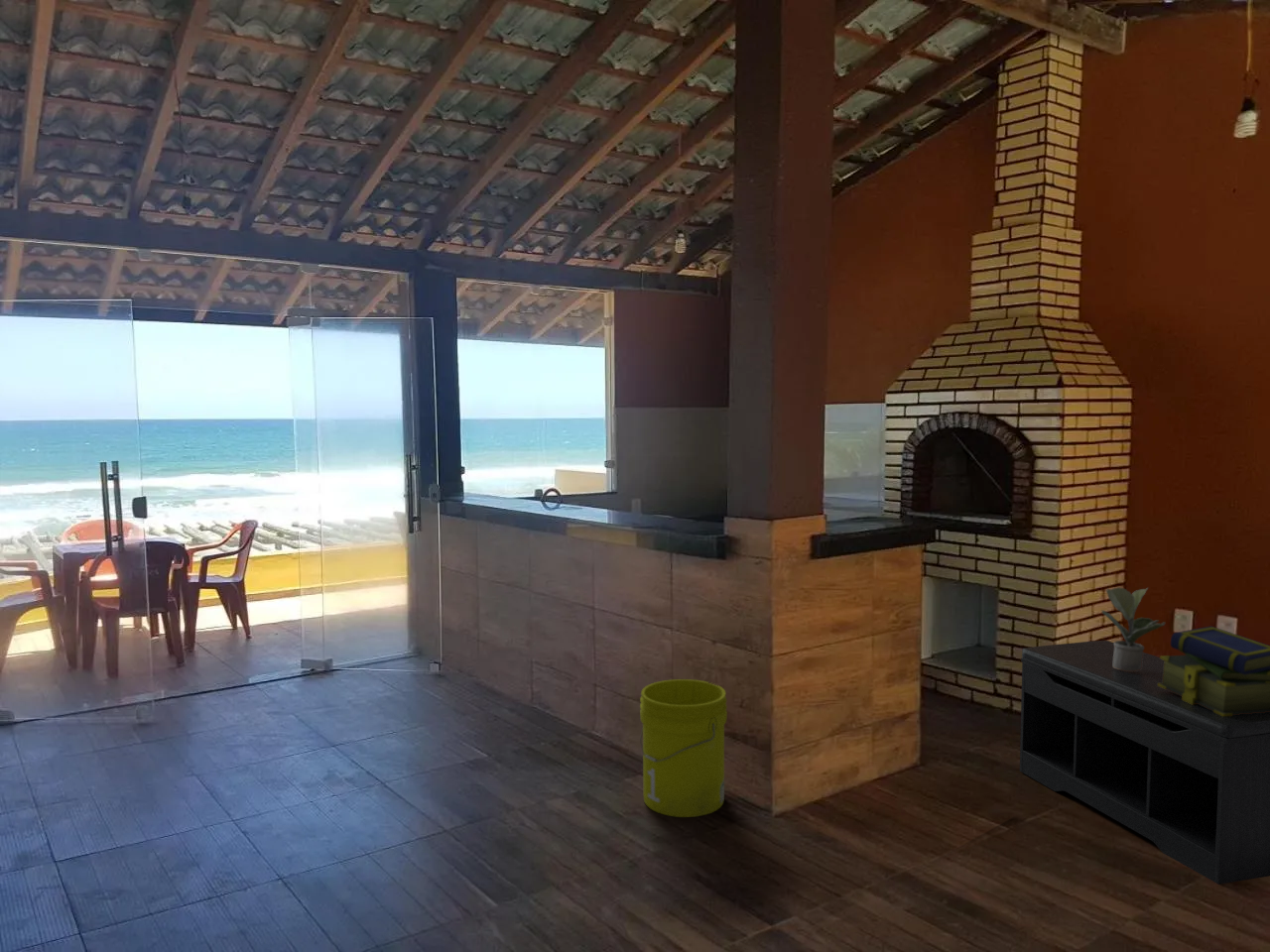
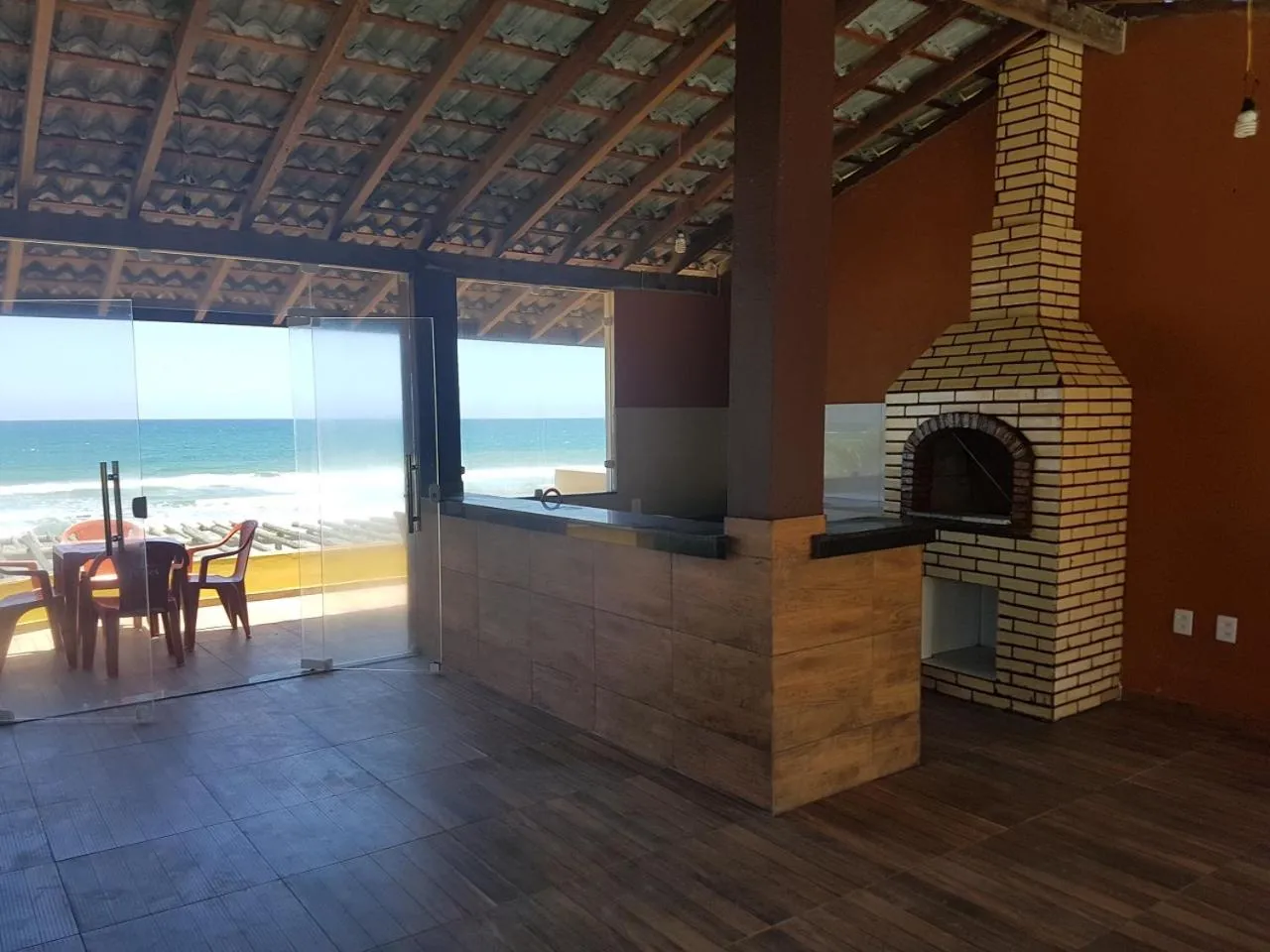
- potted plant (1135, 626)
- bench (1155, 745)
- bucket (683, 745)
- stack of books (1222, 667)
